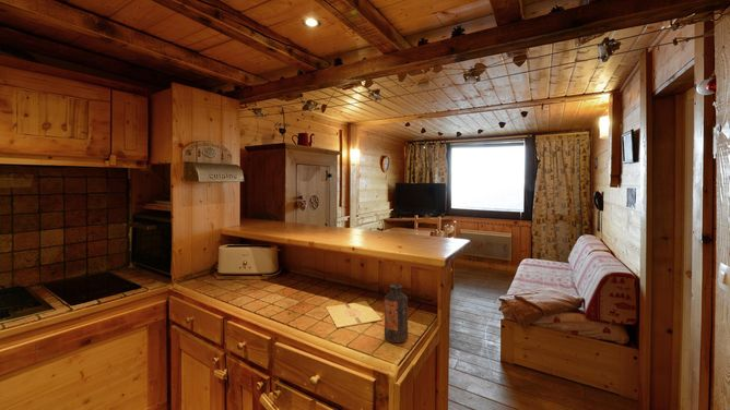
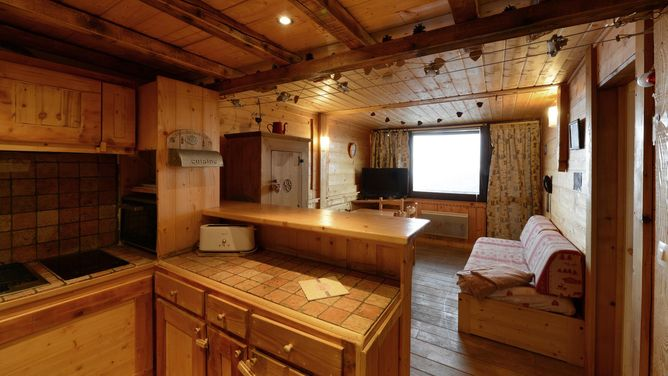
- bottle (396, 311)
